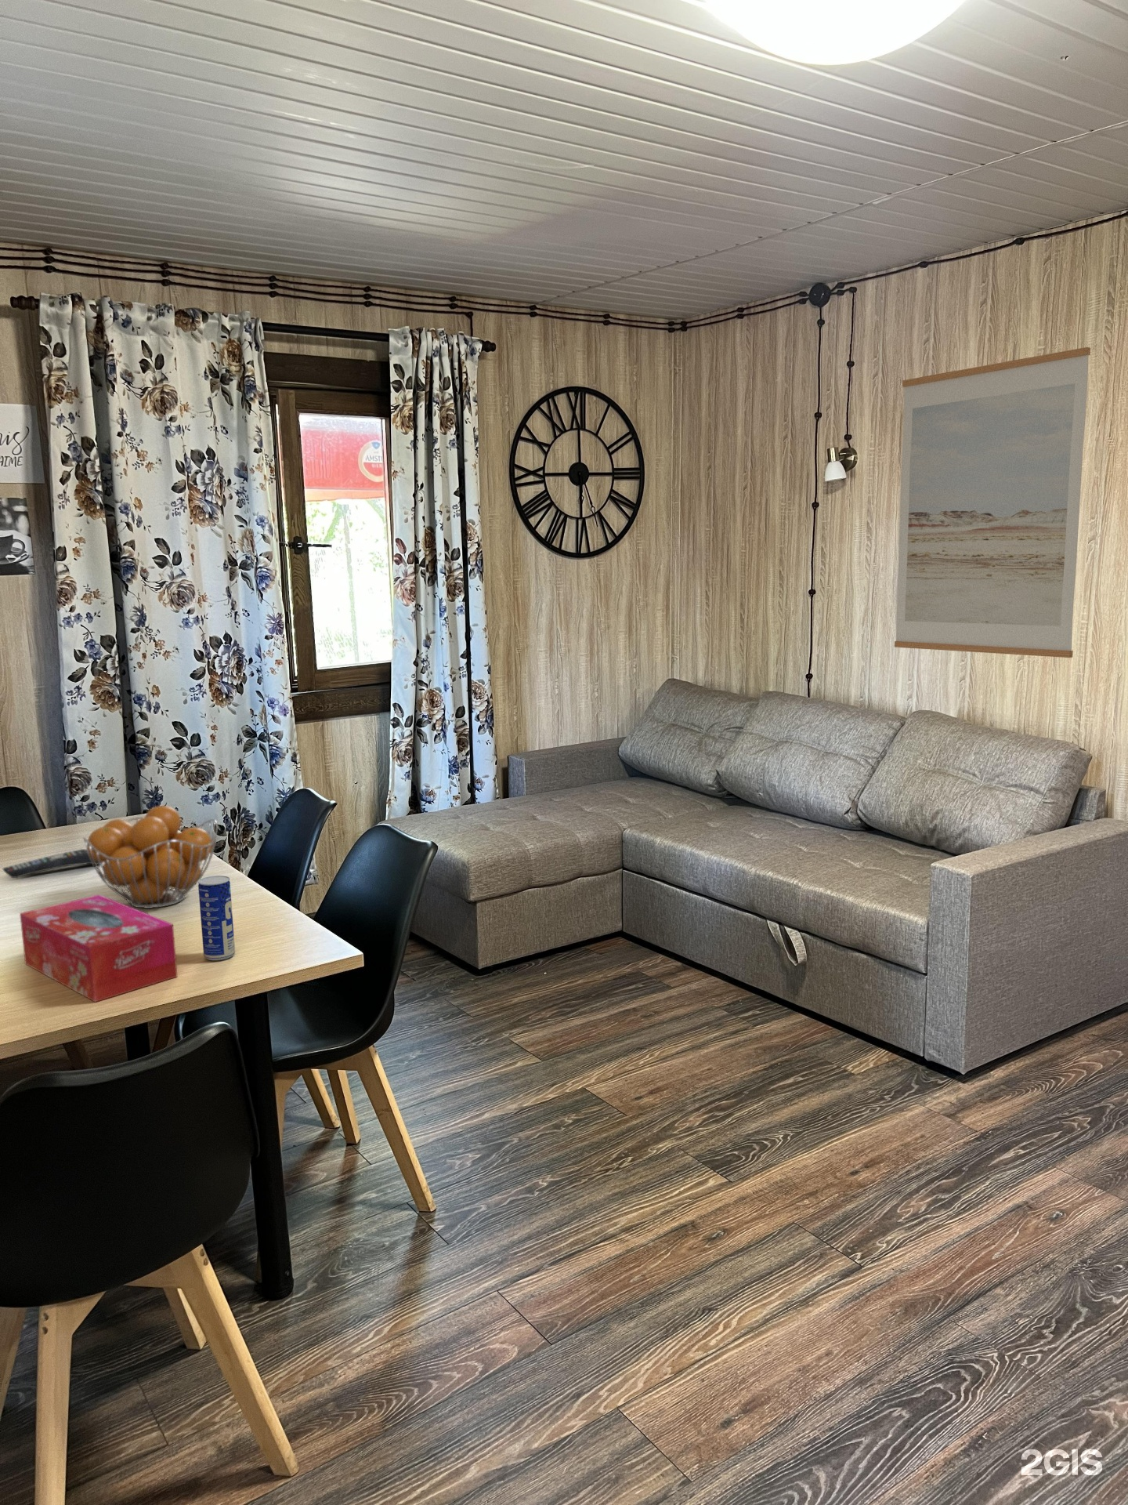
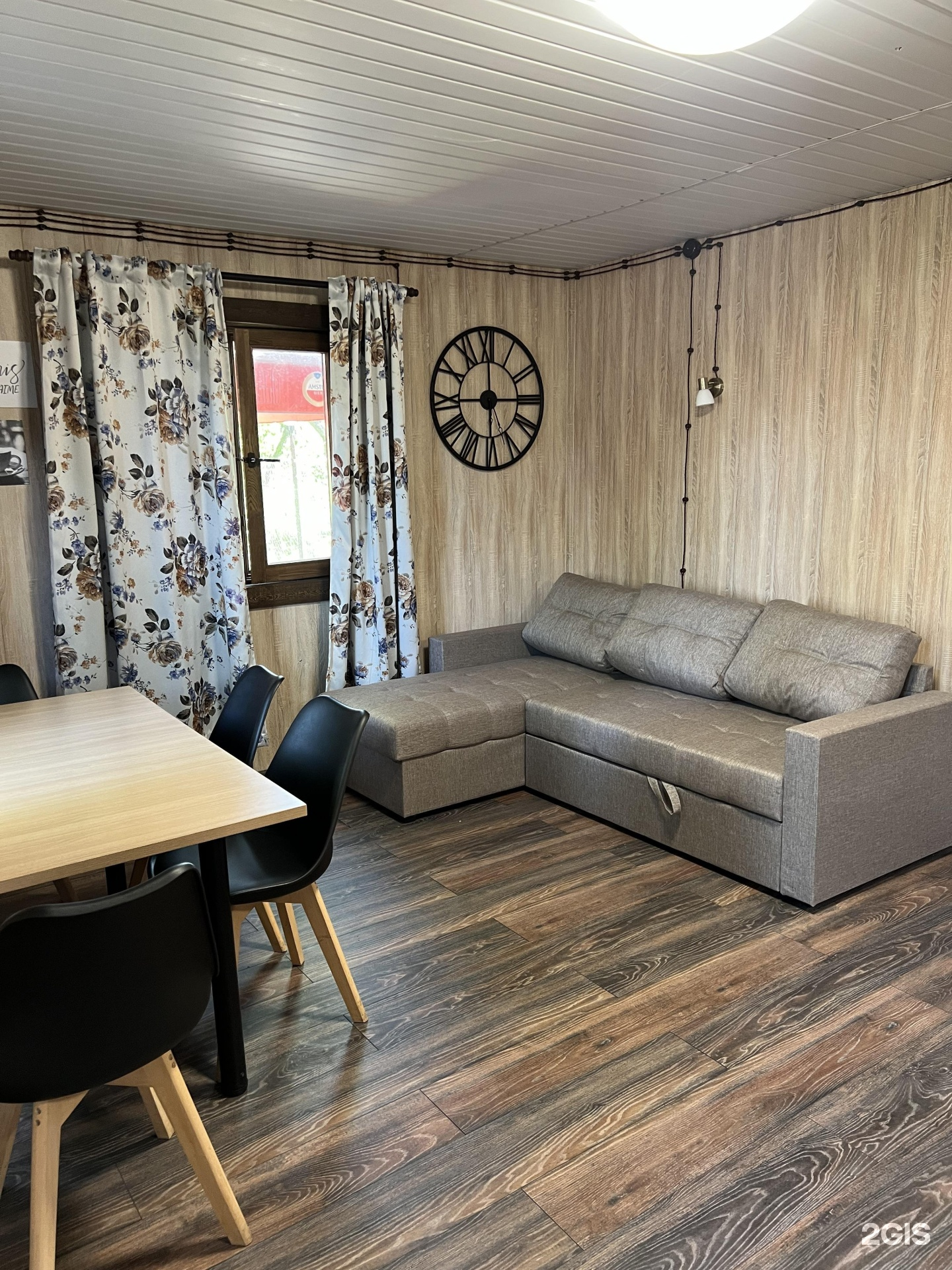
- fruit basket (154, 856)
- tissue box (97, 944)
- wall art (983, 511)
- beverage can (216, 918)
- remote control (52, 863)
